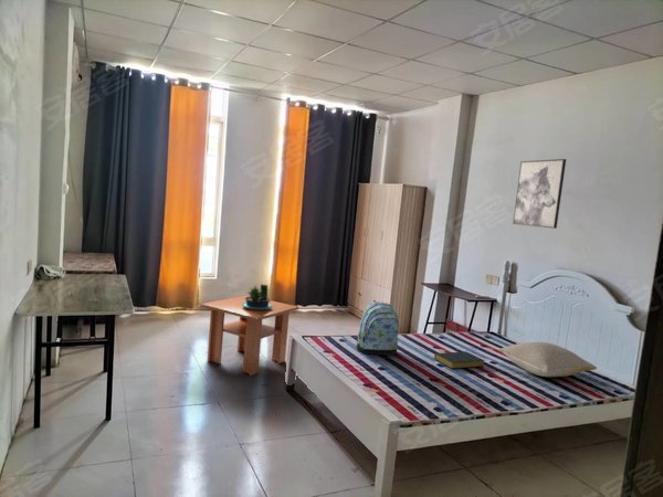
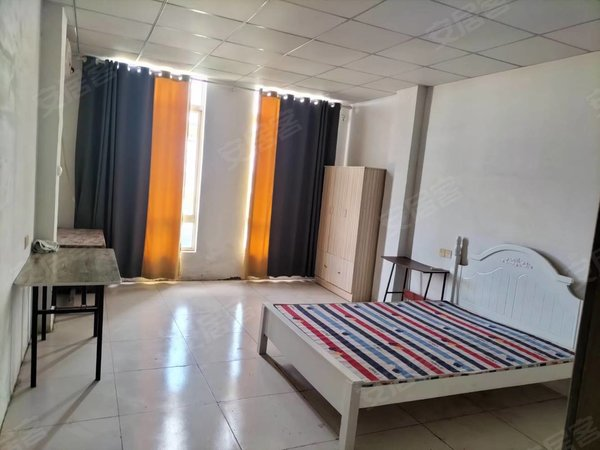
- coffee table (249, 334)
- wall art (537, 193)
- pillow (546, 358)
- backpack (379, 328)
- hardback book (459, 359)
- potted plant (257, 296)
